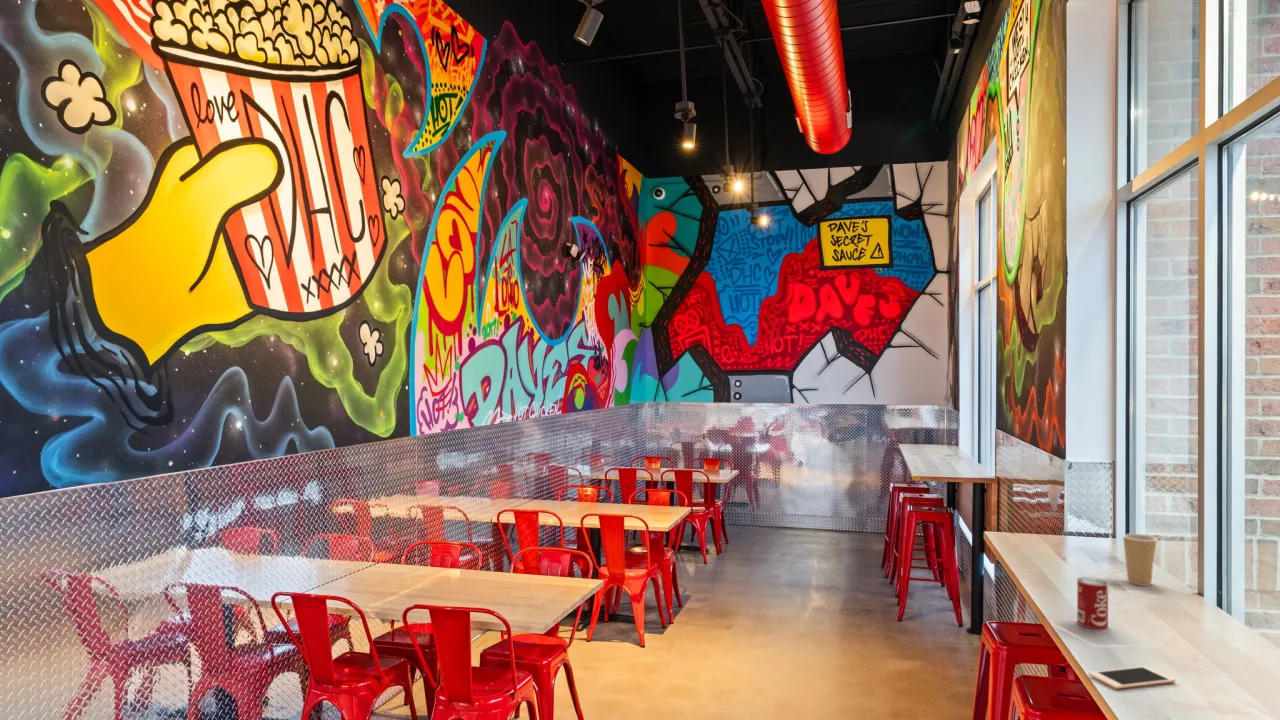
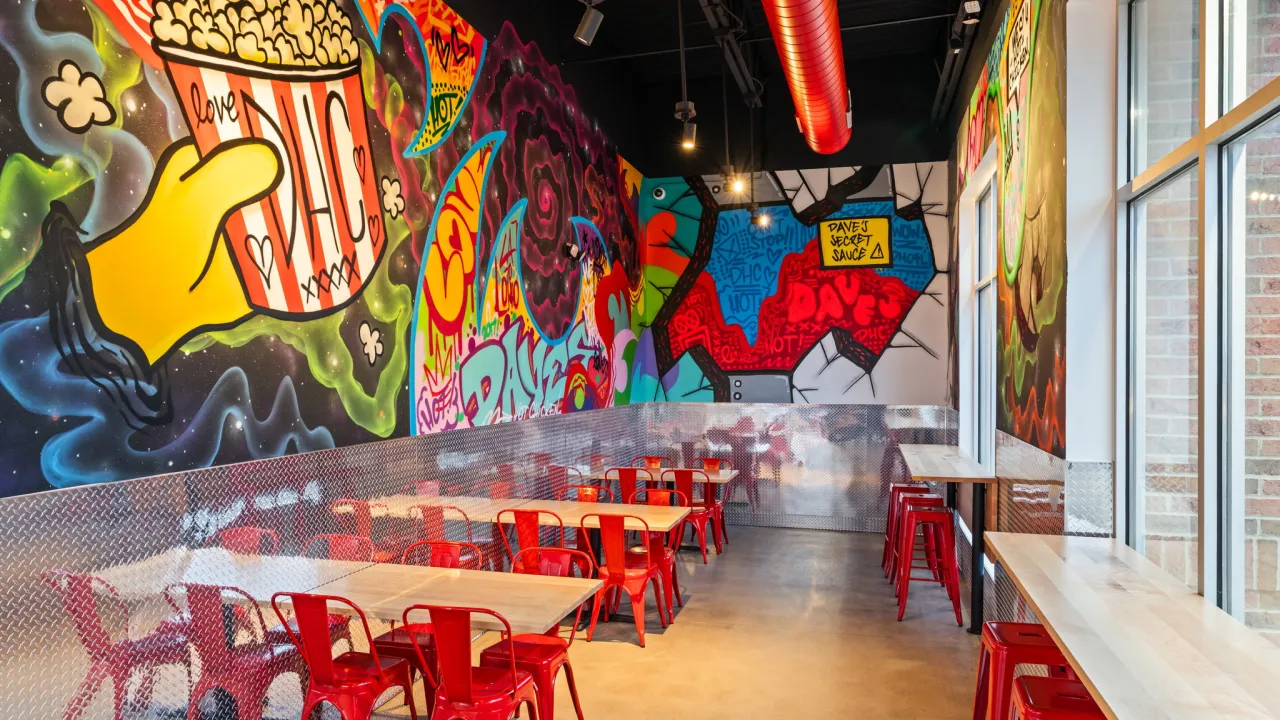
- paper cup (1139, 560)
- cell phone (1131, 677)
- soda can (1092, 602)
